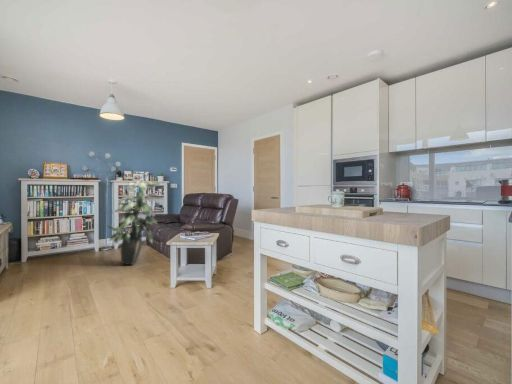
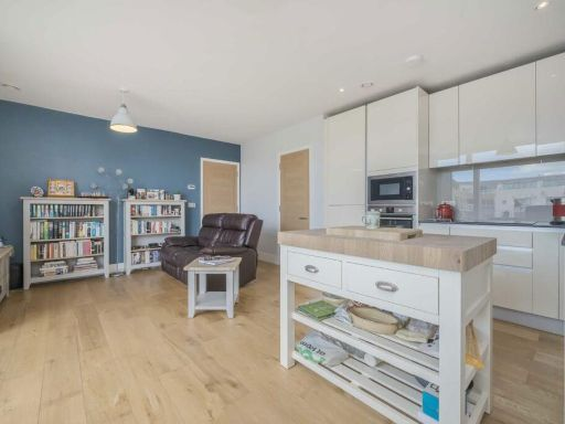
- indoor plant (134, 219)
